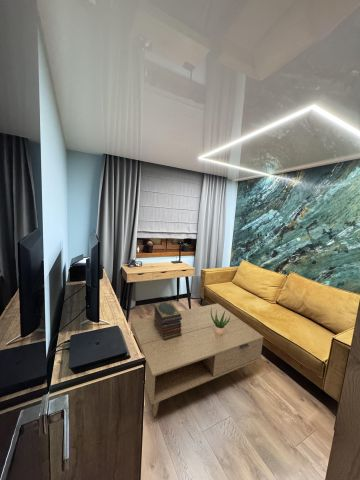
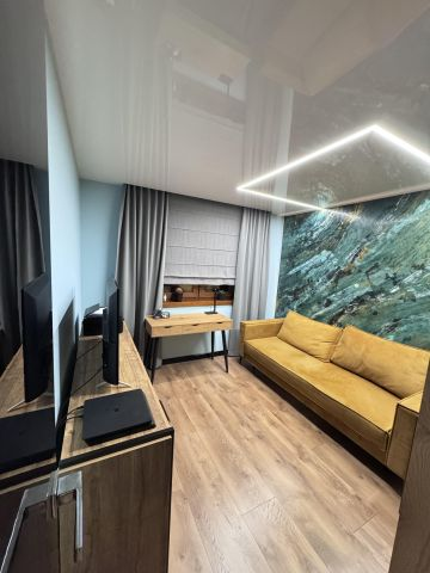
- book stack (166, 319)
- coffee table (194, 349)
- potted plant (220, 320)
